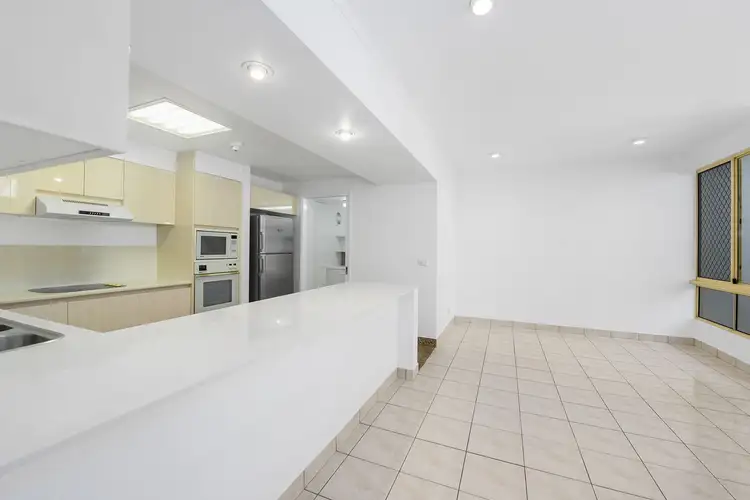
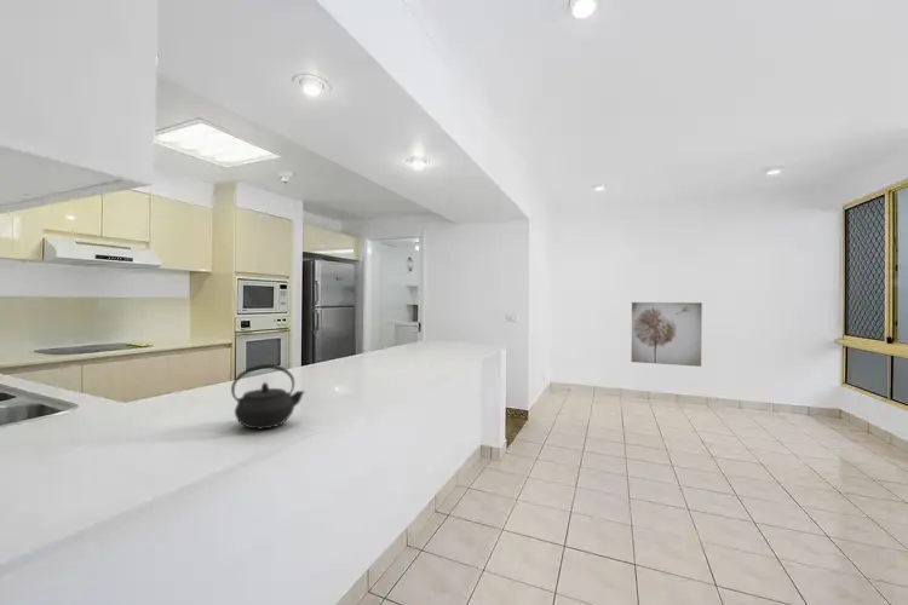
+ wall art (665, 333)
+ kettle (269, 393)
